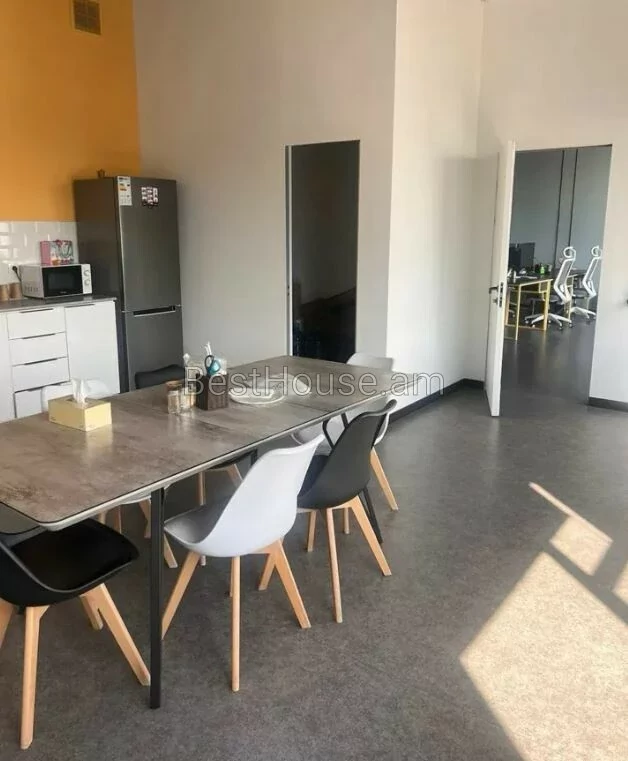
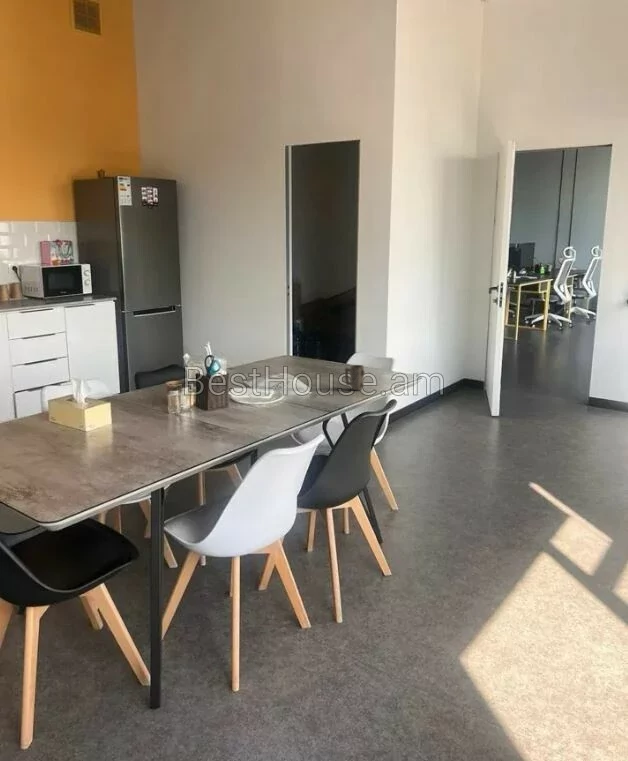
+ mug (354, 377)
